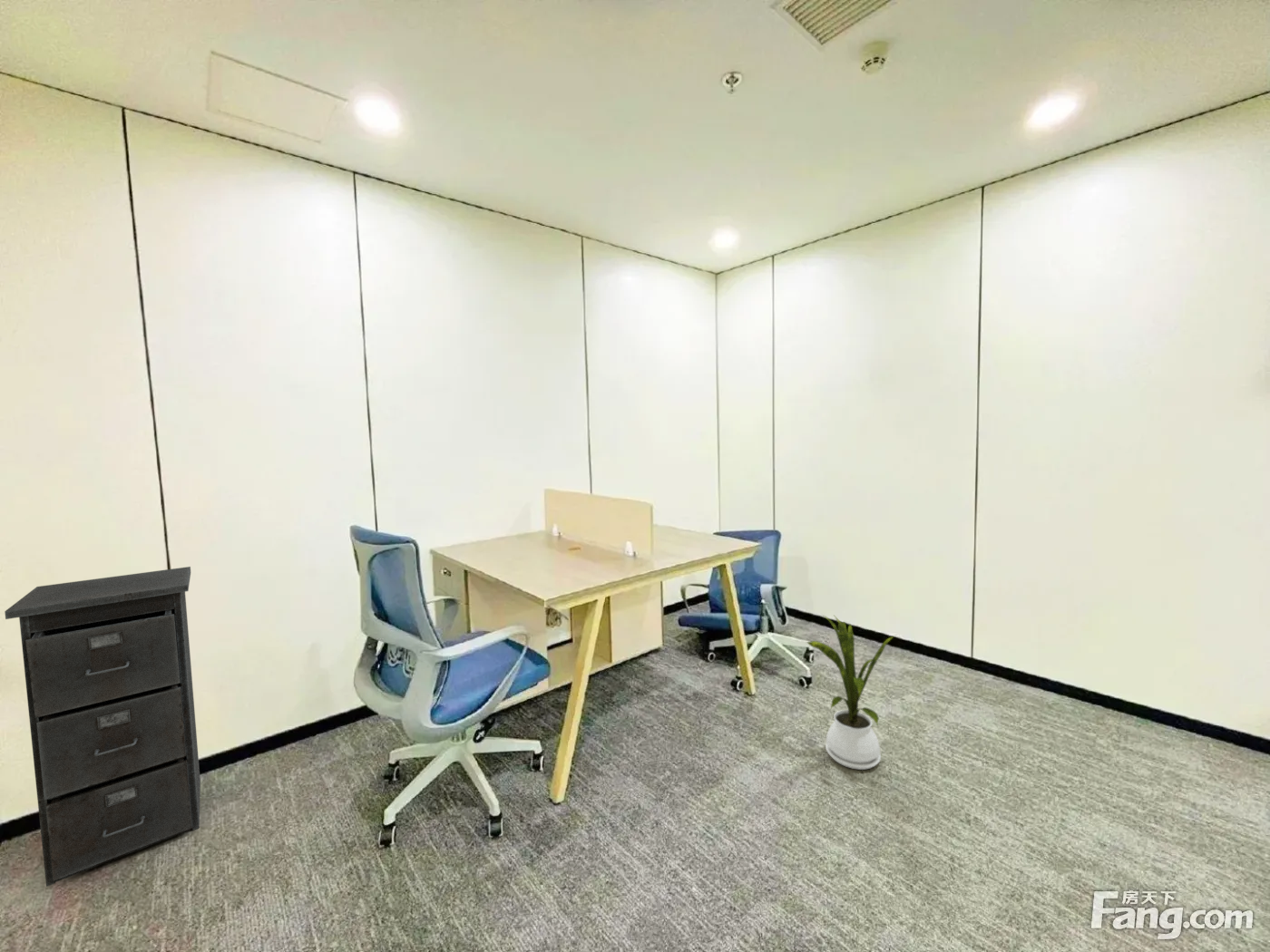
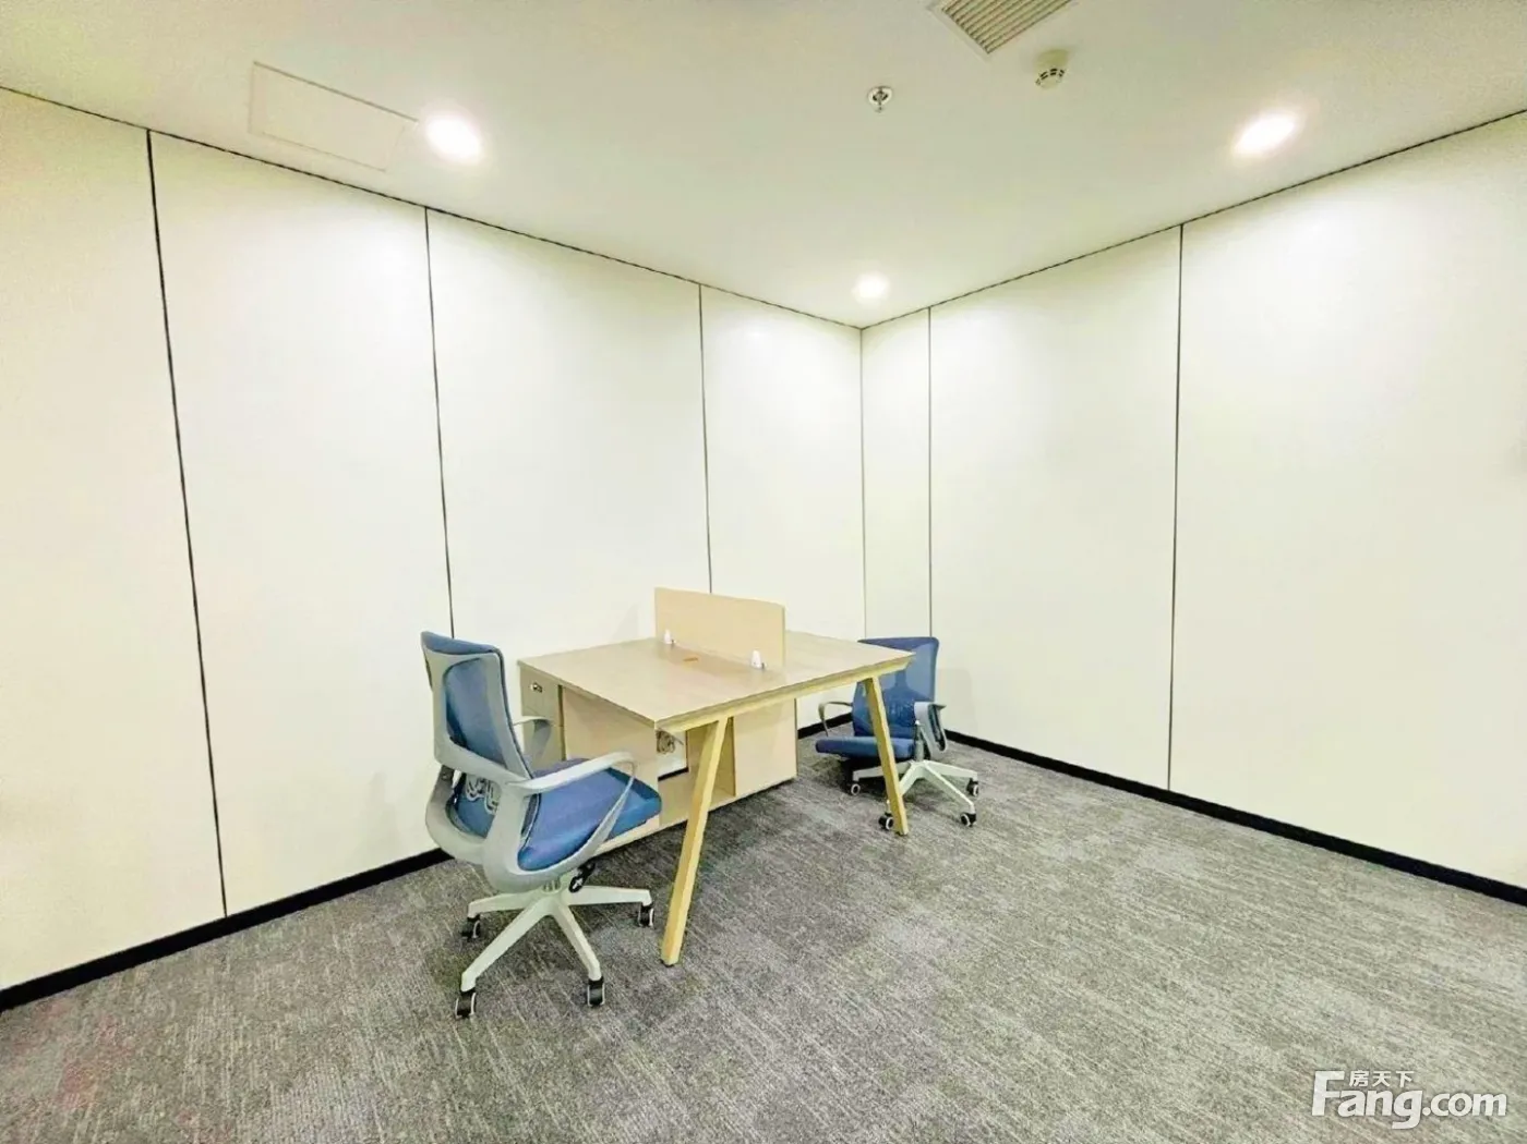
- house plant (849, 683)
- filing cabinet (122, 712)
